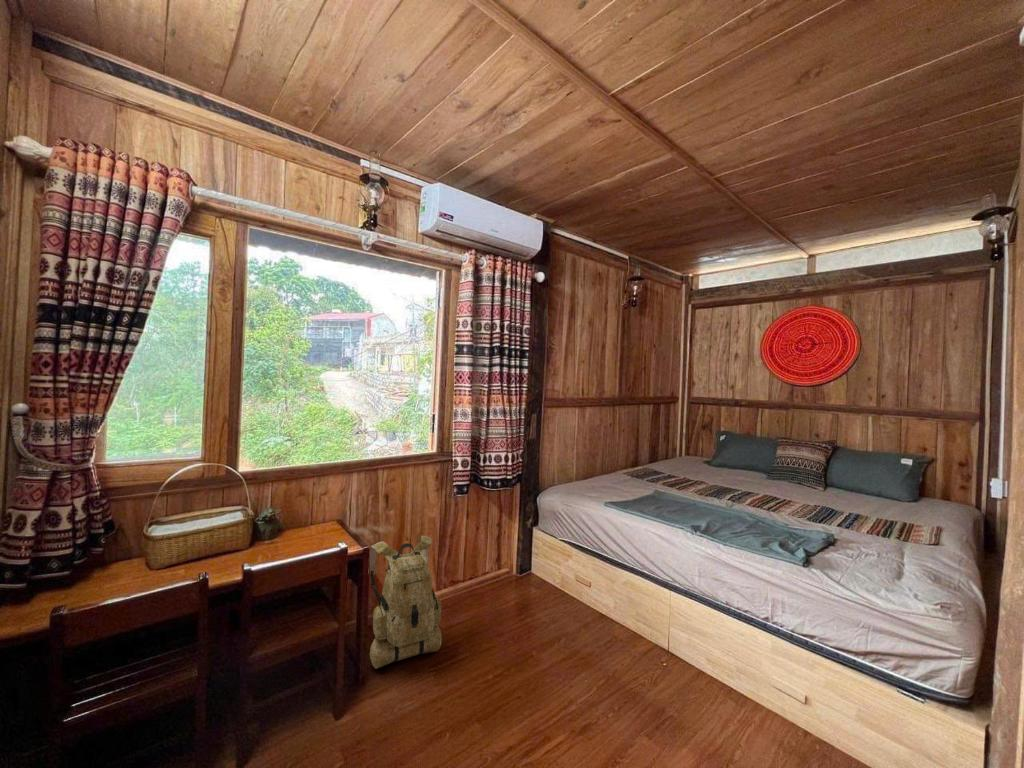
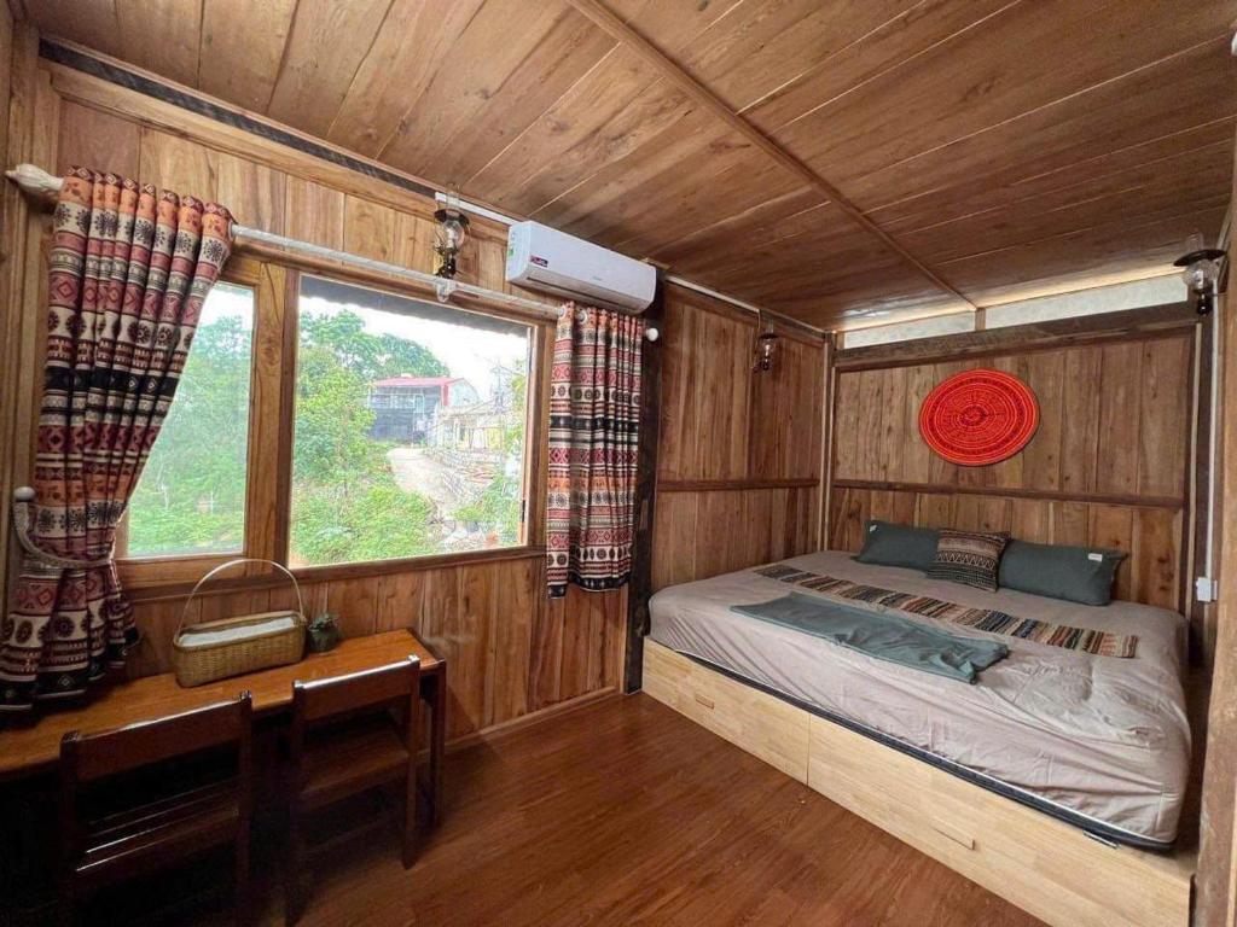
- backpack (404, 596)
